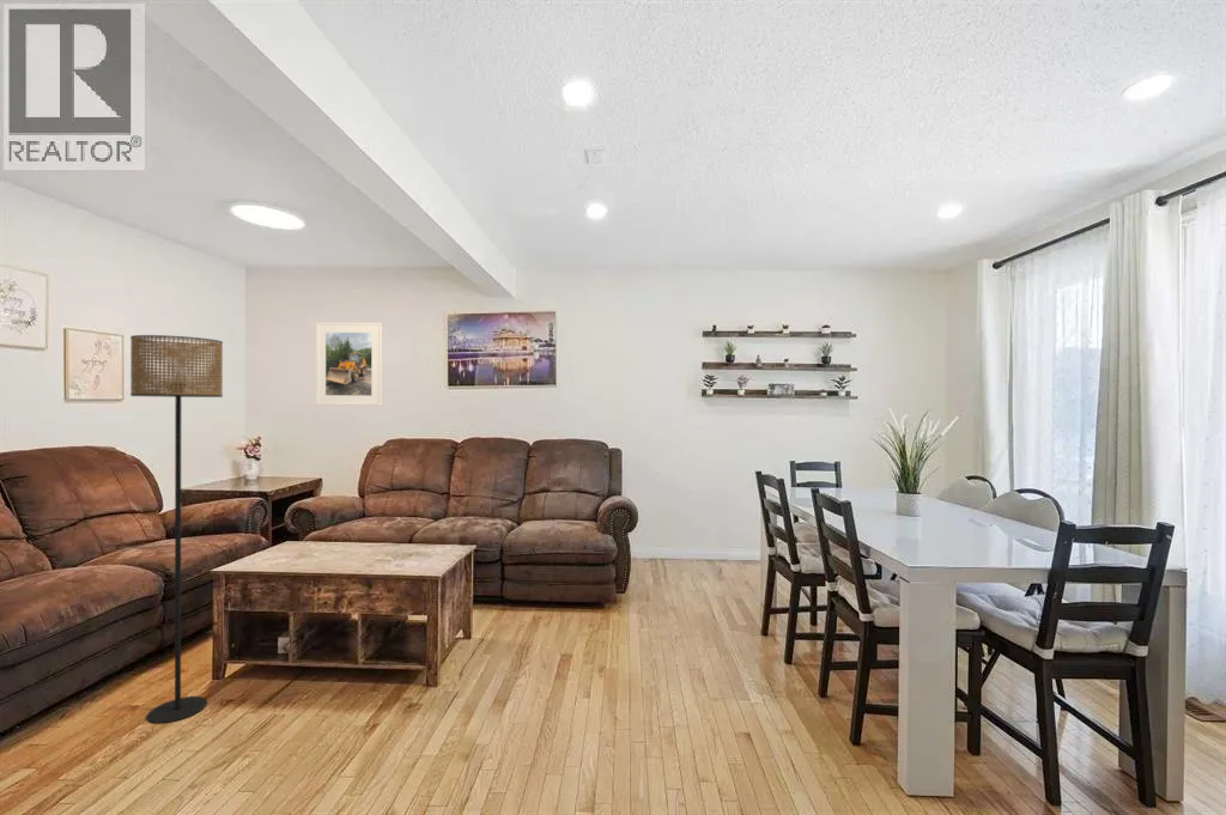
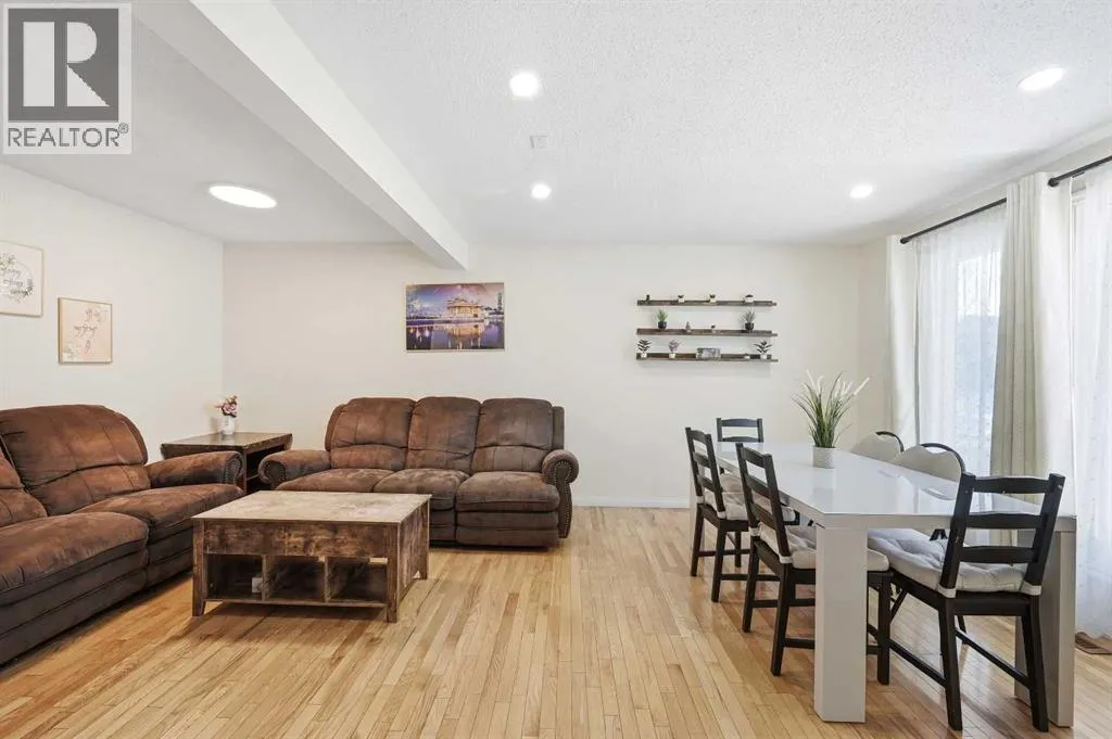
- floor lamp (177, 524)
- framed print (348, 364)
